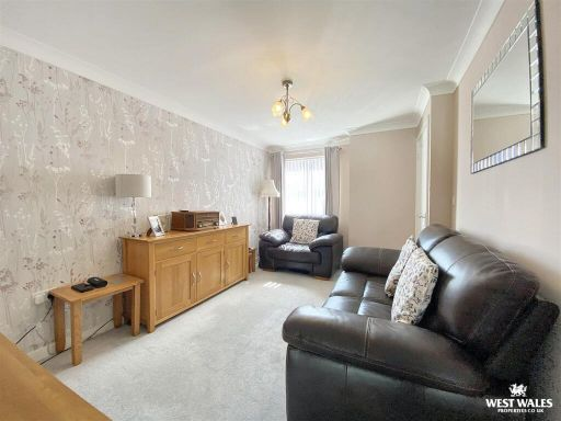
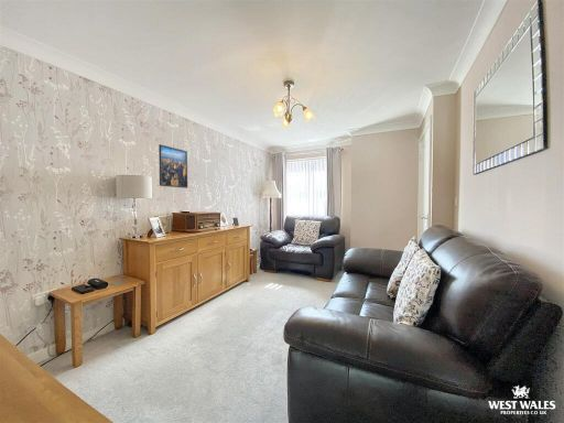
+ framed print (174, 167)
